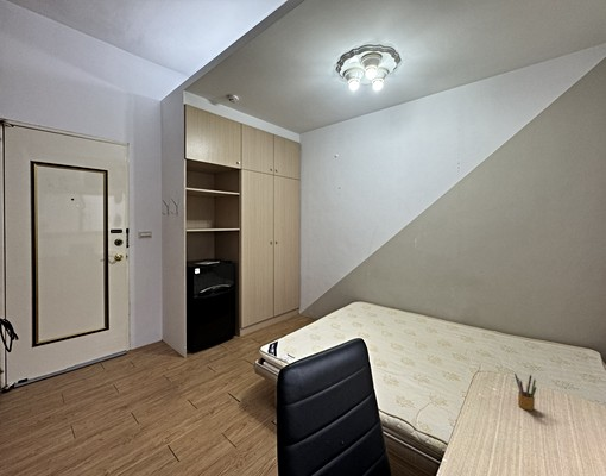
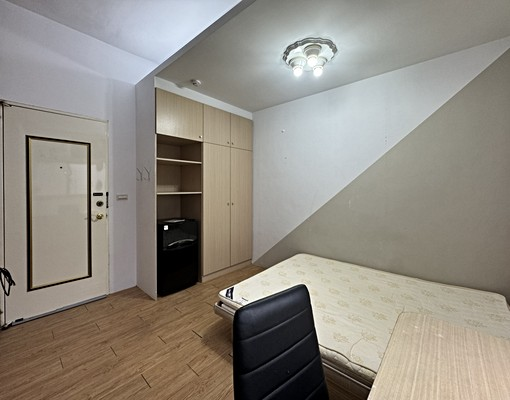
- pencil box (526, 390)
